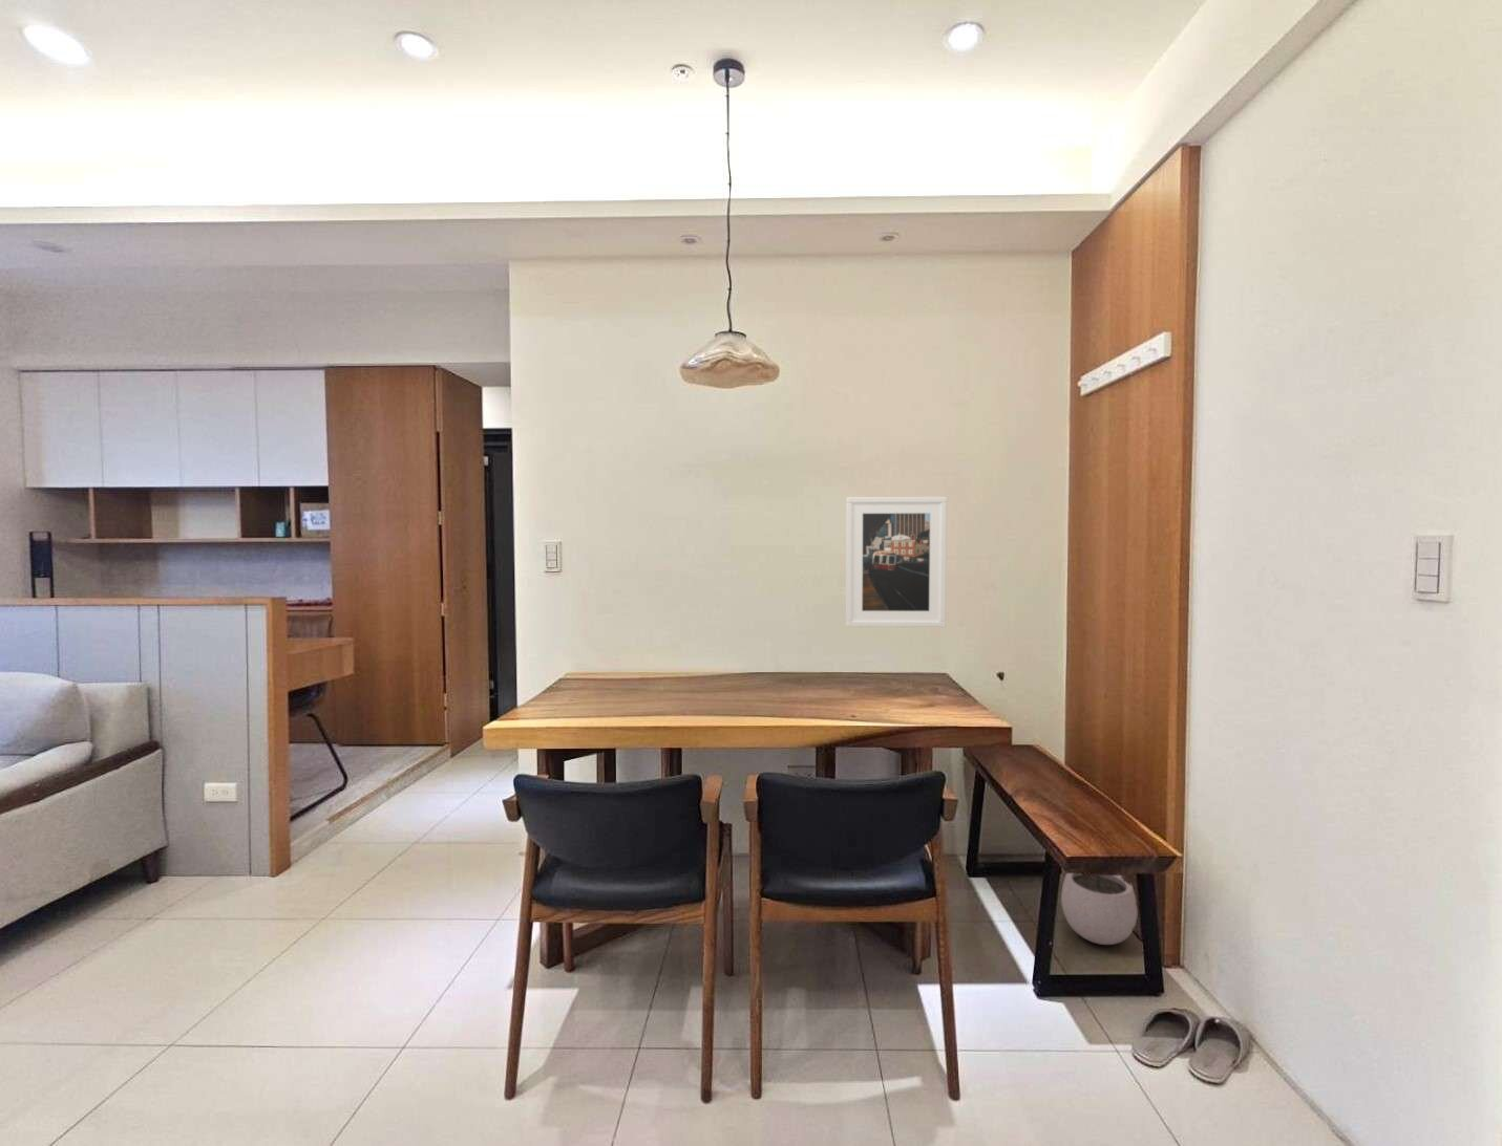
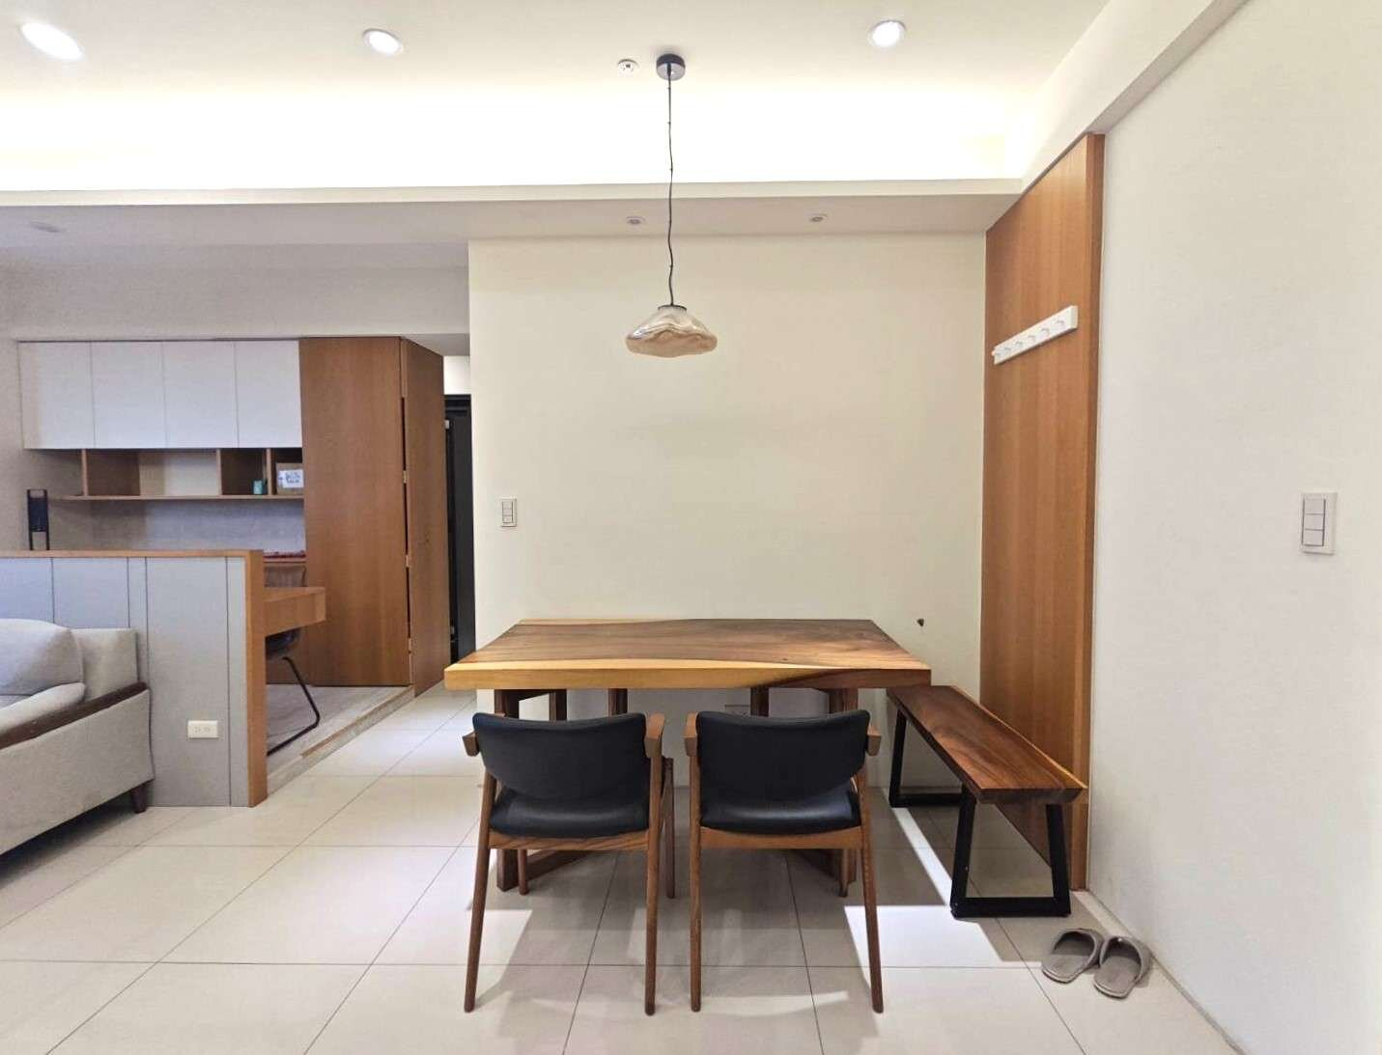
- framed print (895, 562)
- plant pot (1098, 897)
